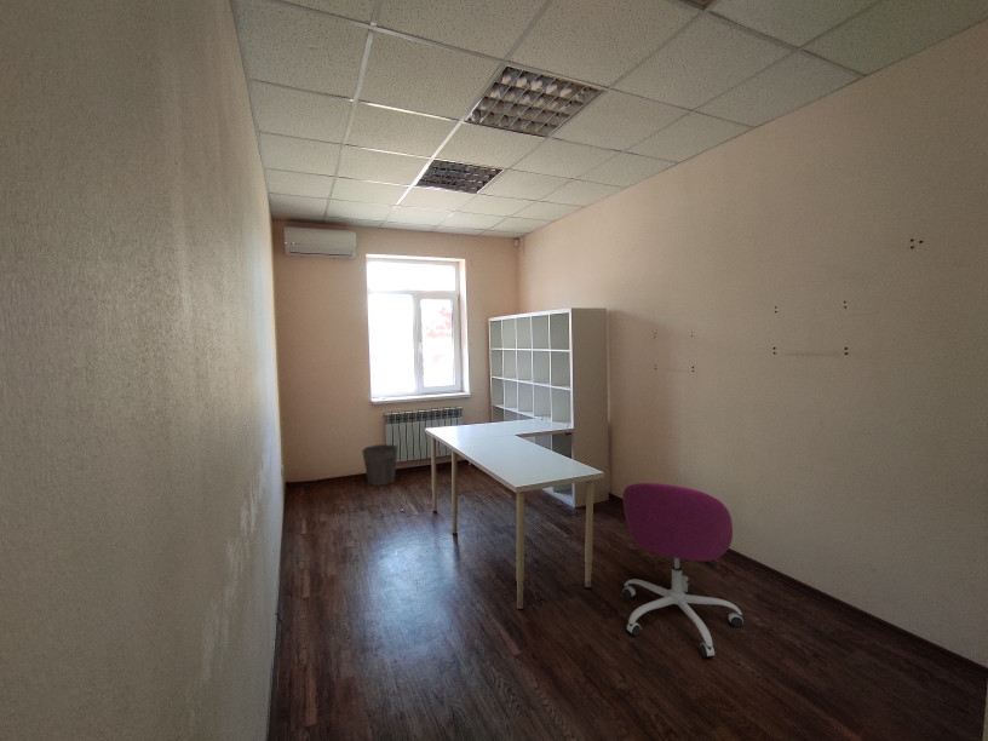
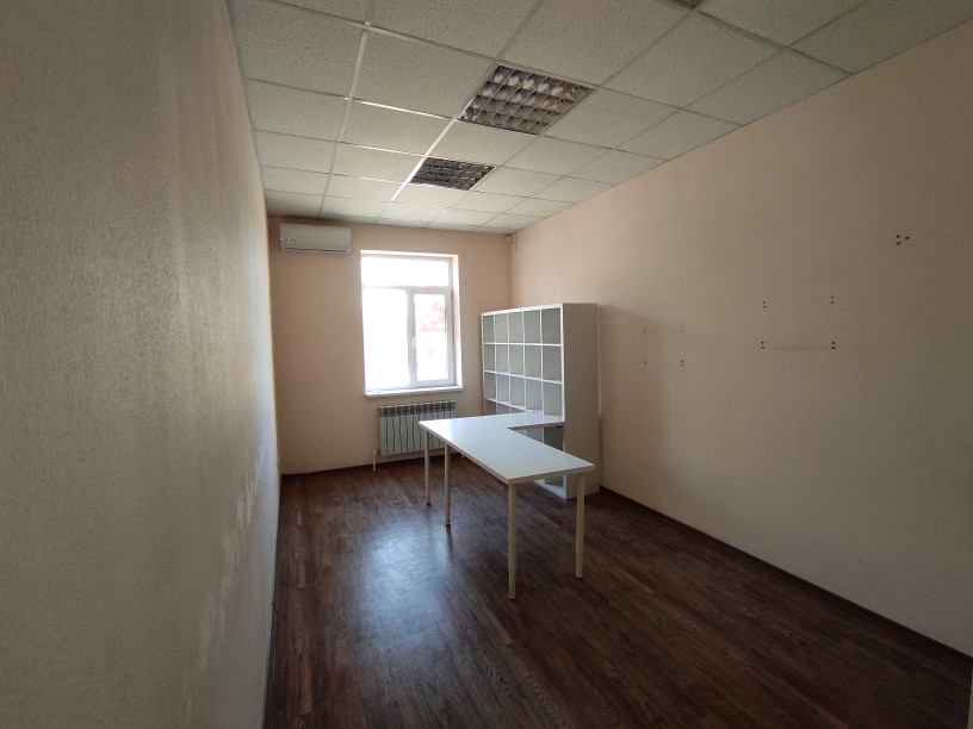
- waste bin (380, 464)
- office chair (677, 544)
